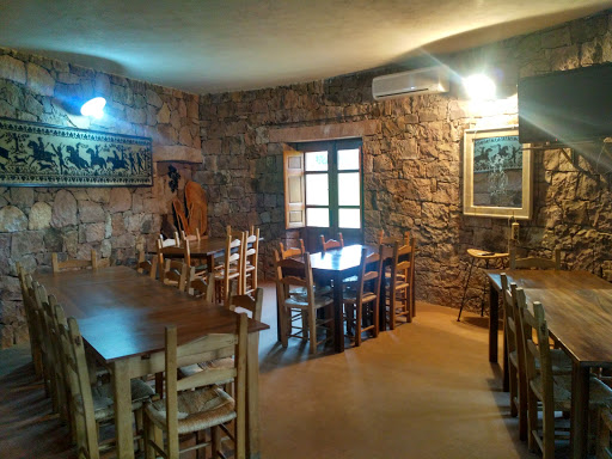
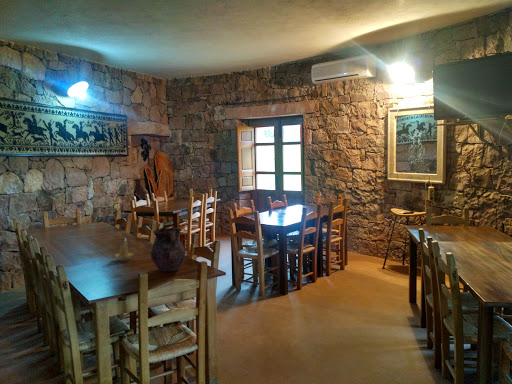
+ candle holder (124, 248)
+ vase (167, 249)
